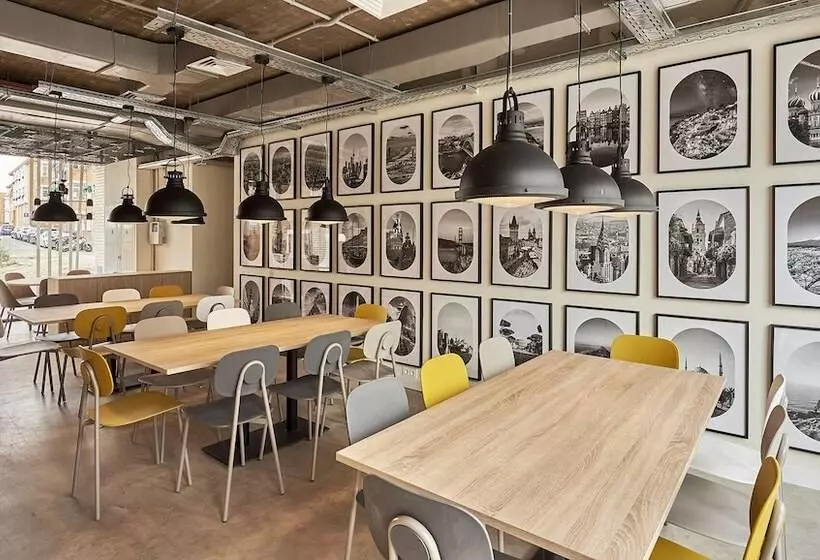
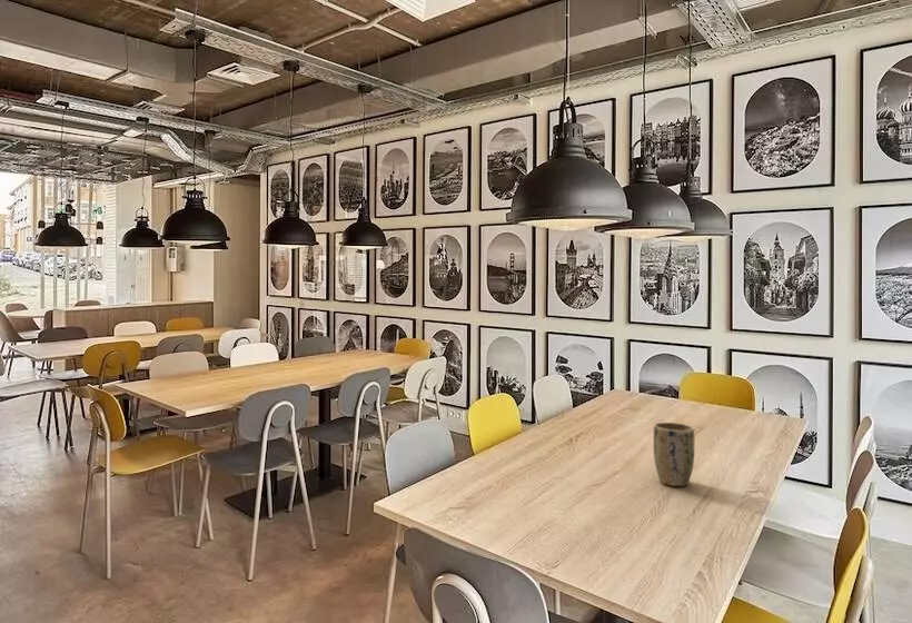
+ plant pot (673, 454)
